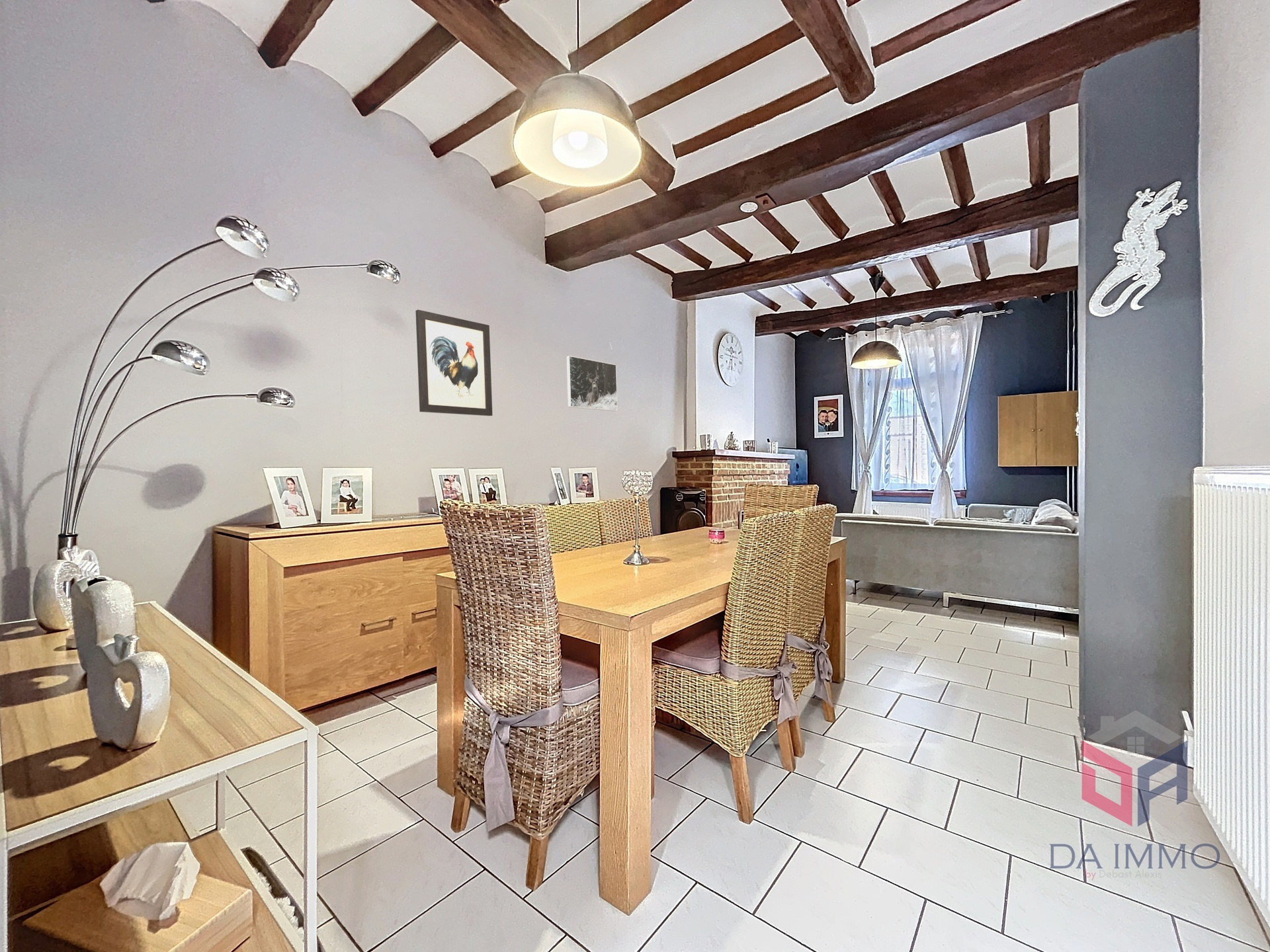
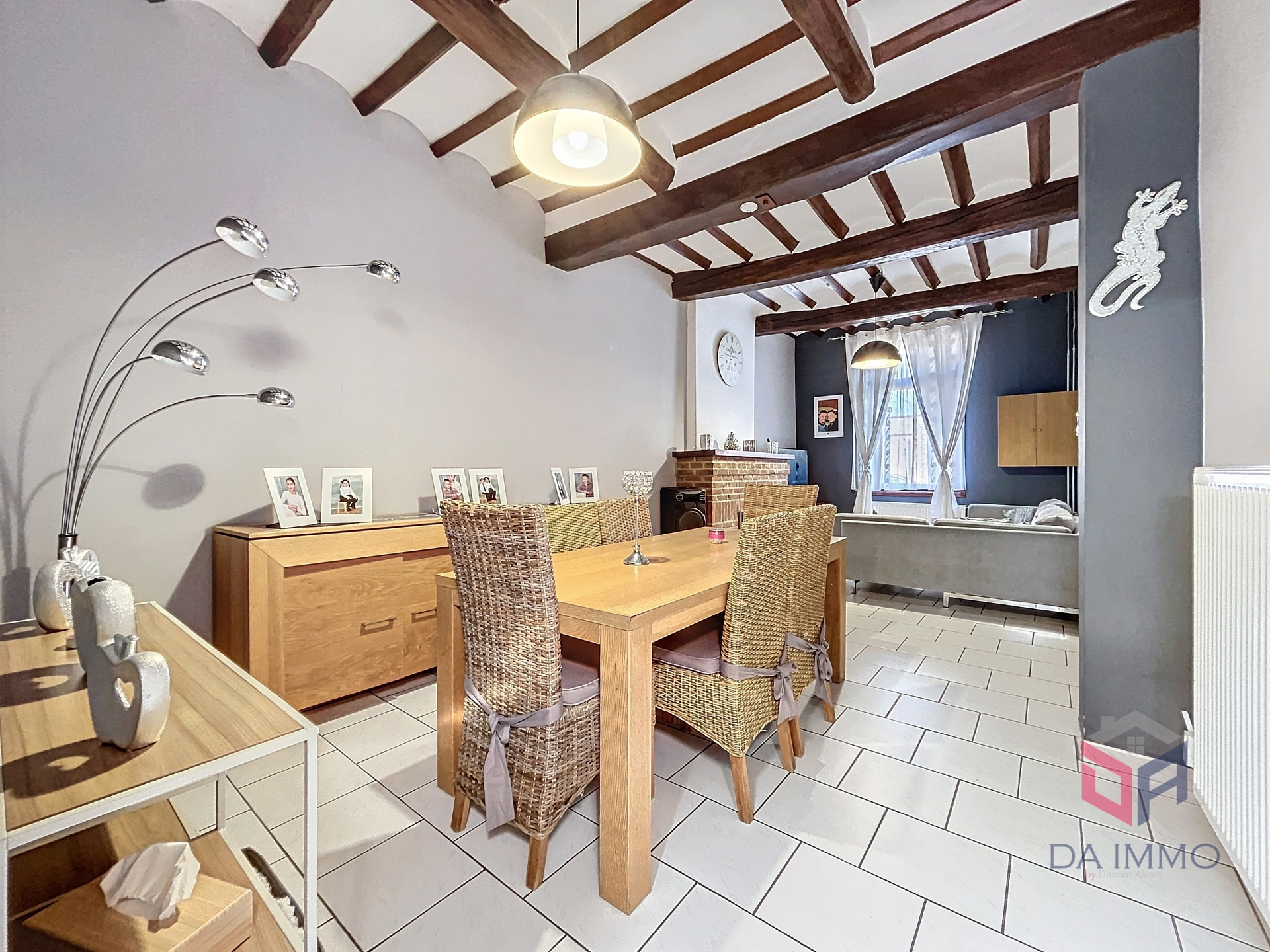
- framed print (593, 385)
- wall art (456, 366)
